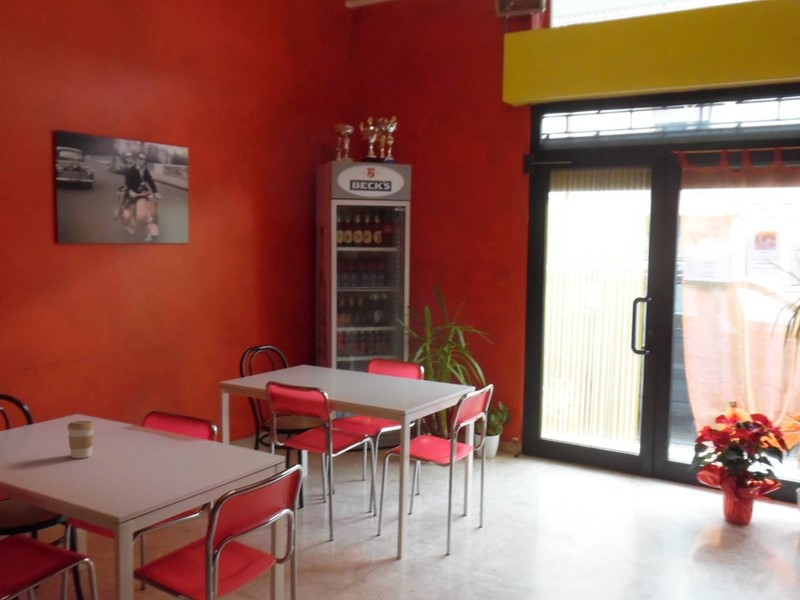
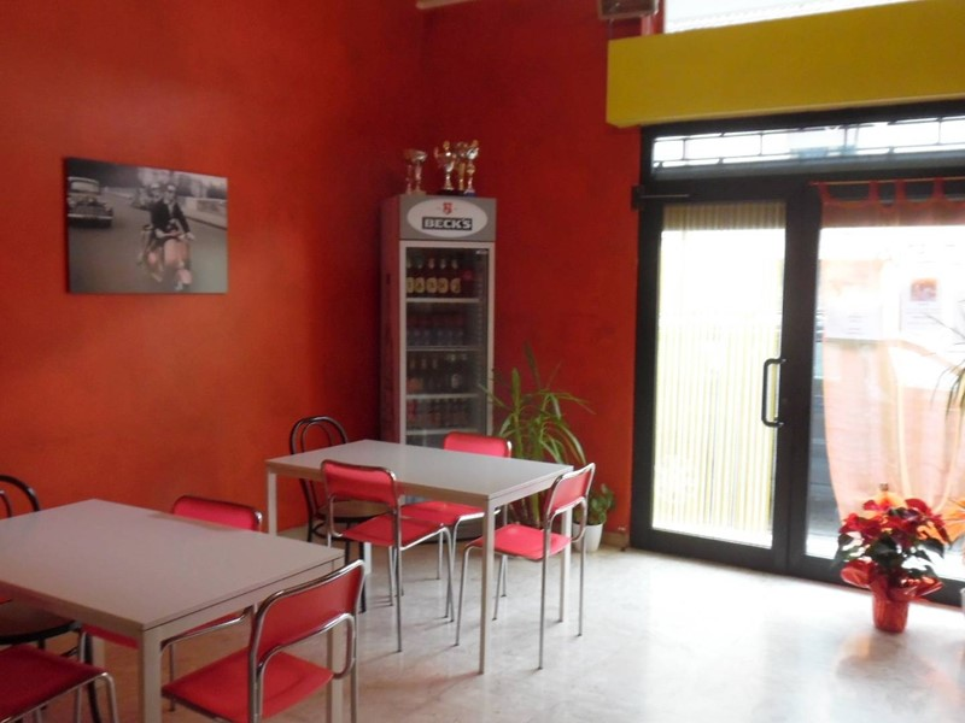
- coffee cup (81, 438)
